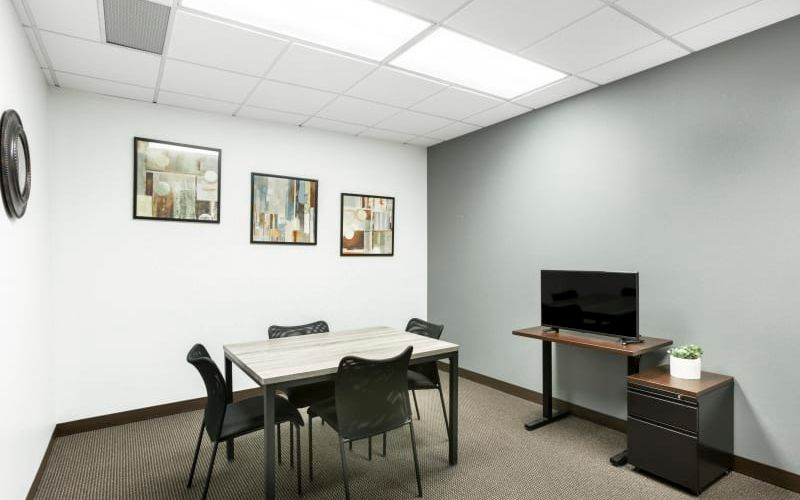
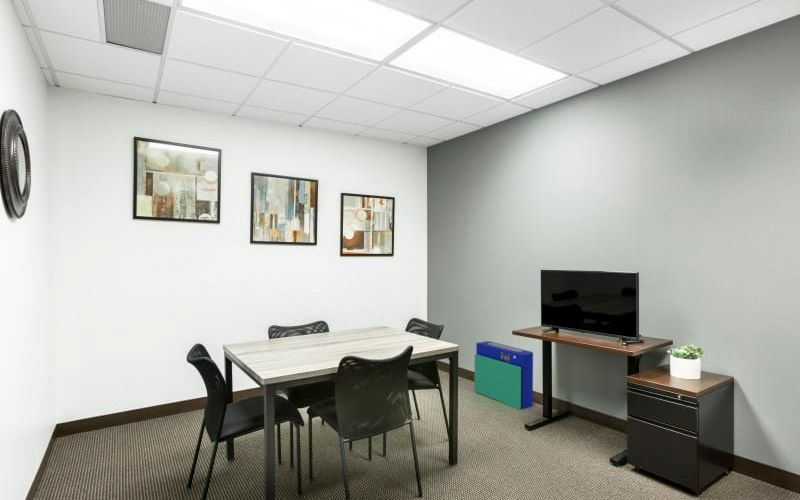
+ air purifier (503, 372)
